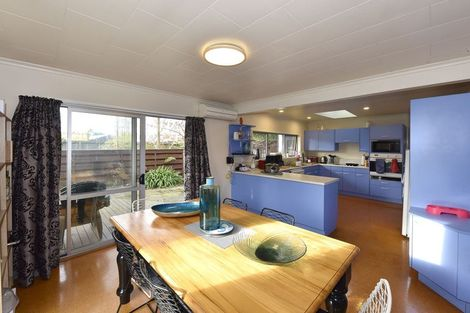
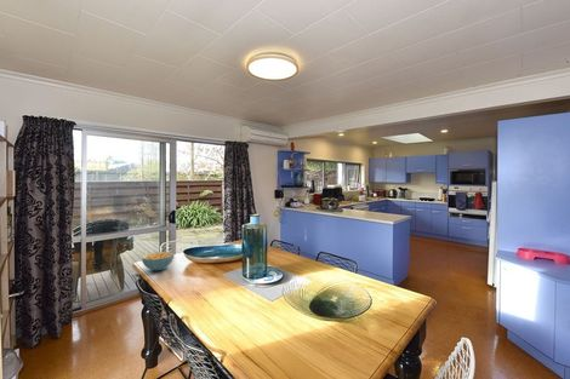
+ cereal bowl (158, 262)
